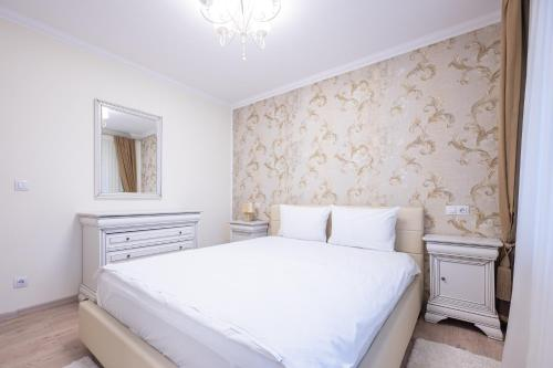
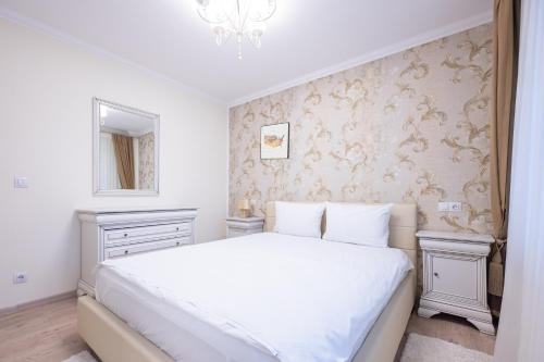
+ wall art (274, 141)
